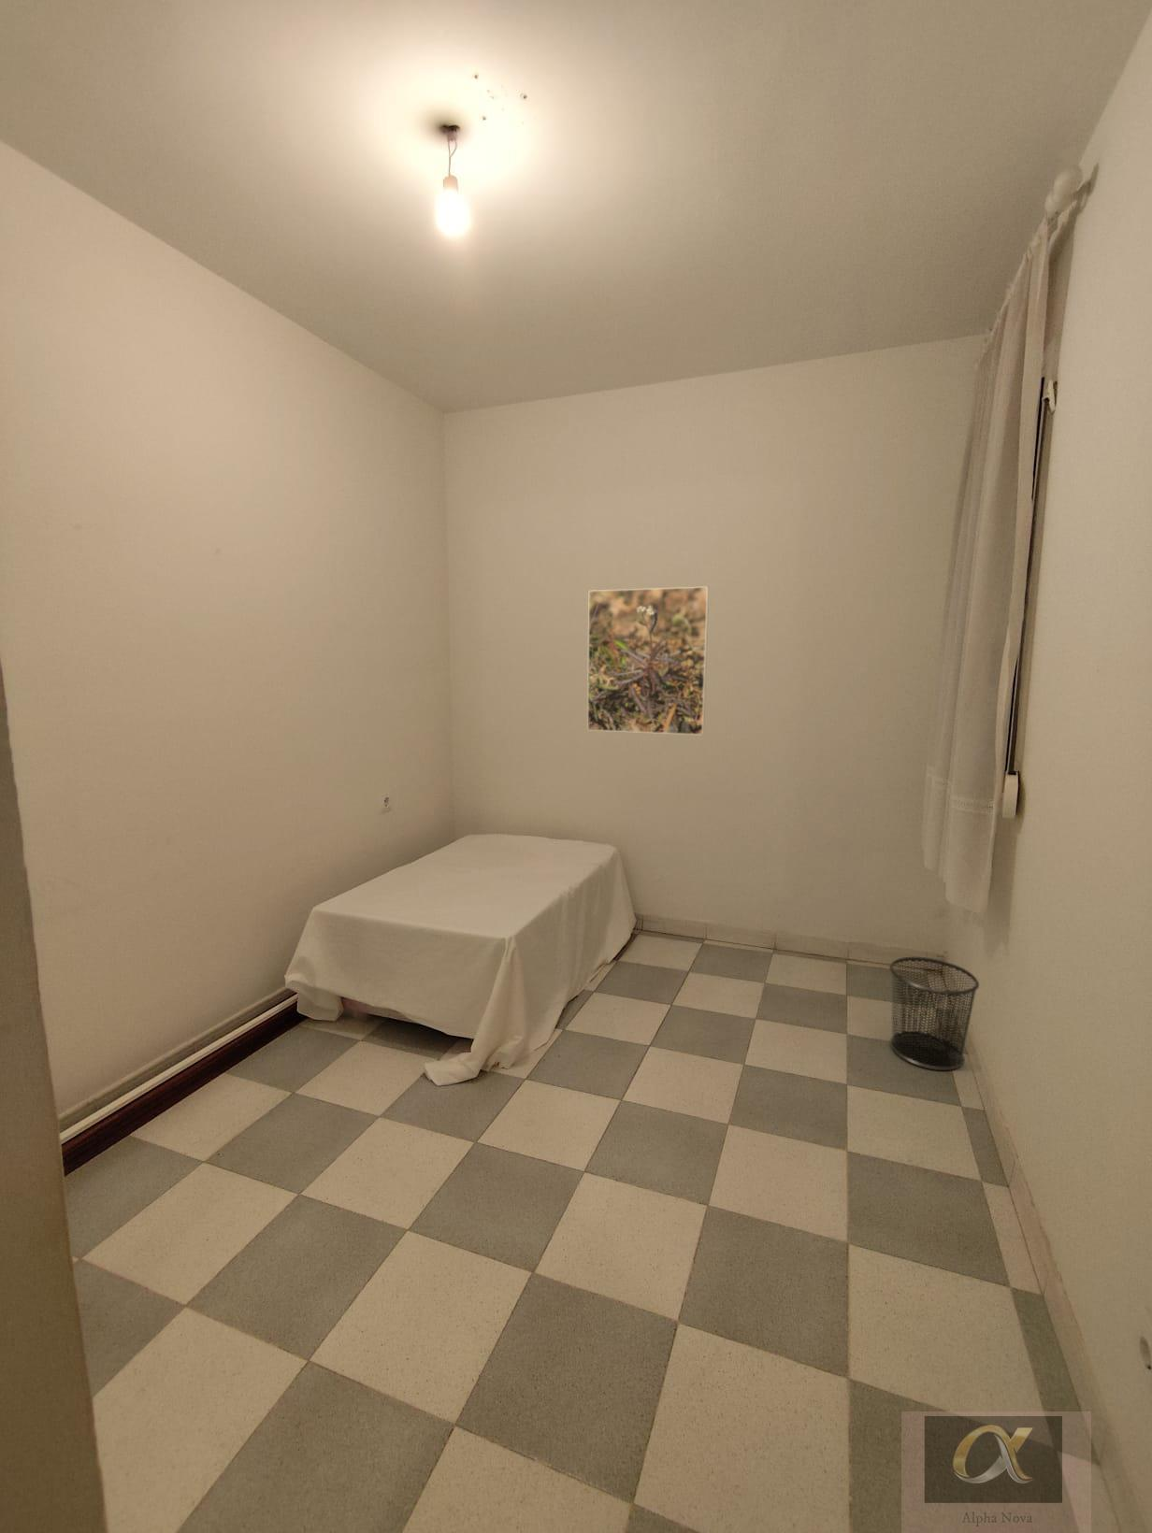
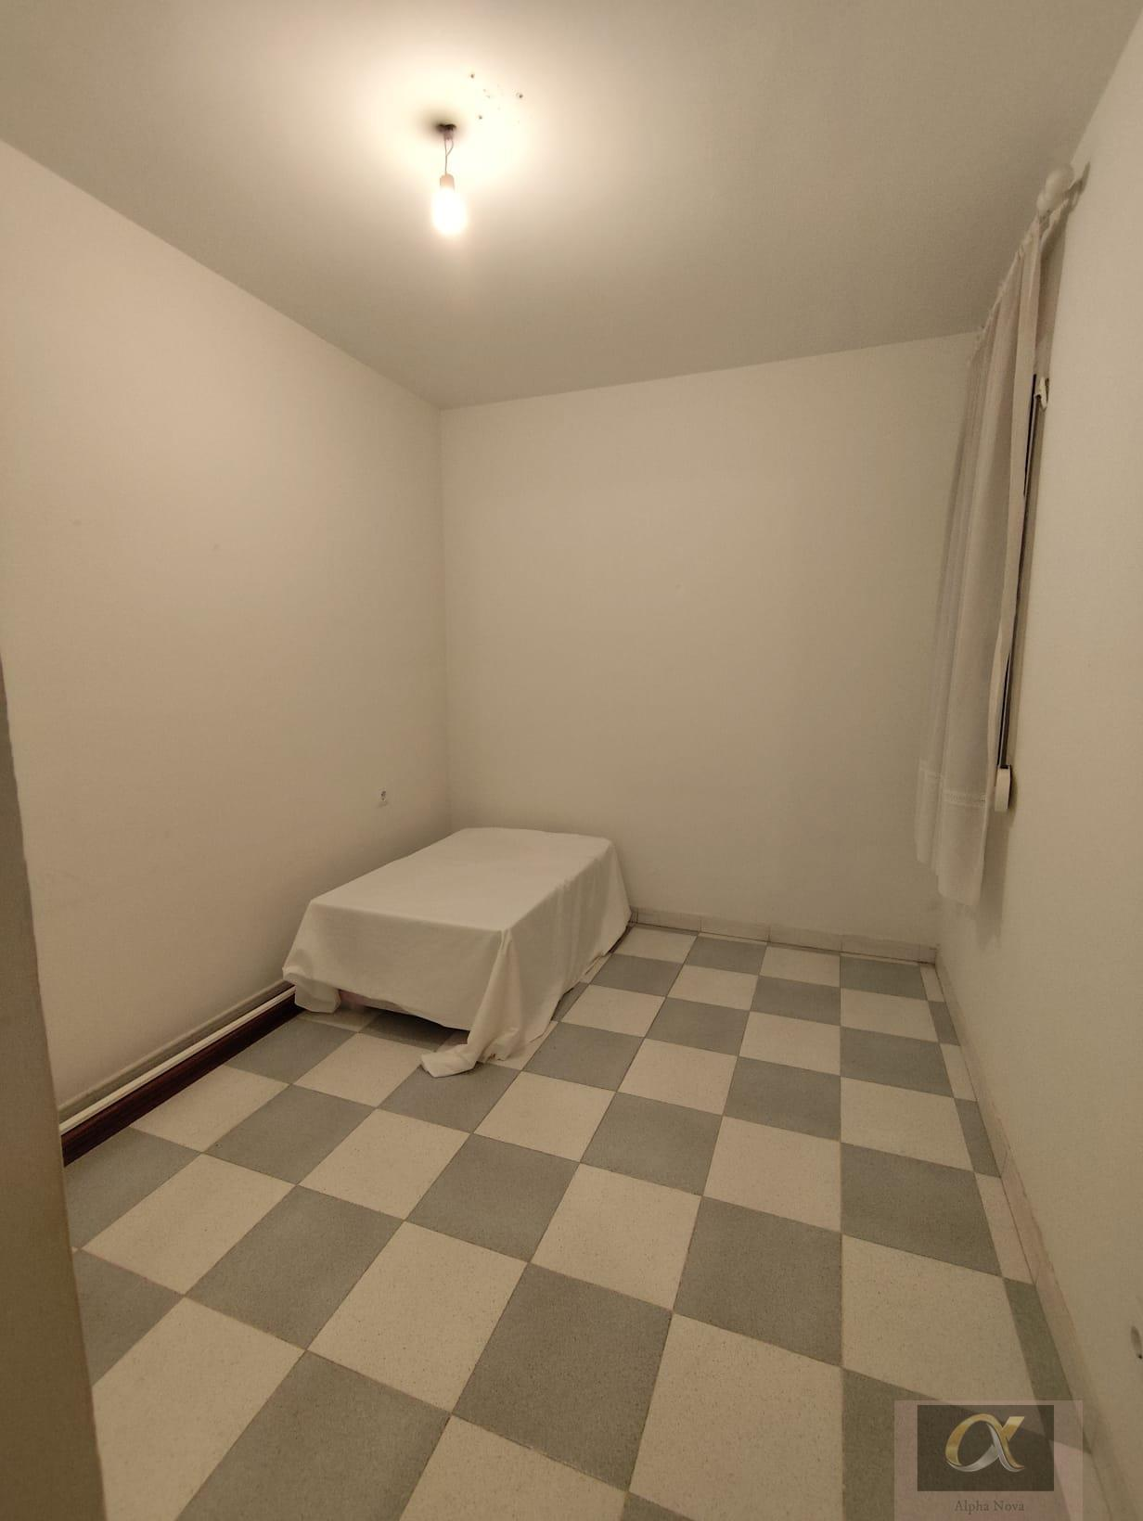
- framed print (645, 662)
- waste bin (928, 1013)
